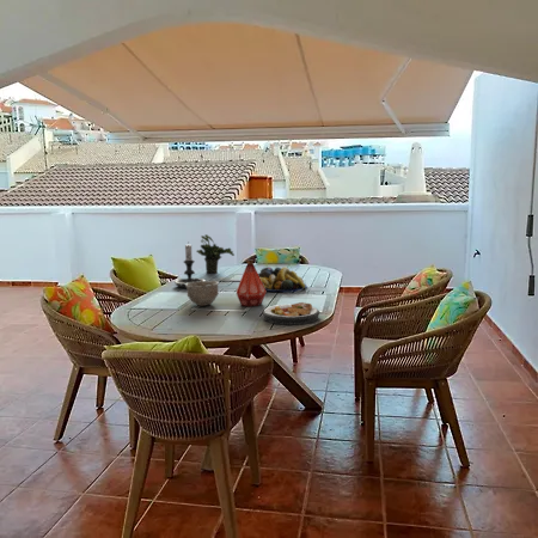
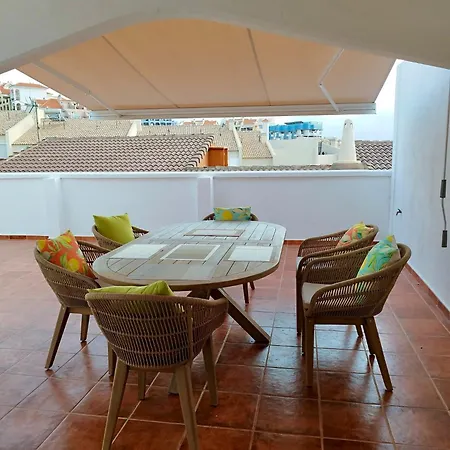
- plate (291, 311)
- fruit bowl (280, 277)
- potted plant (214, 253)
- candle holder (189, 263)
- bottle (251, 281)
- bowl (202, 293)
